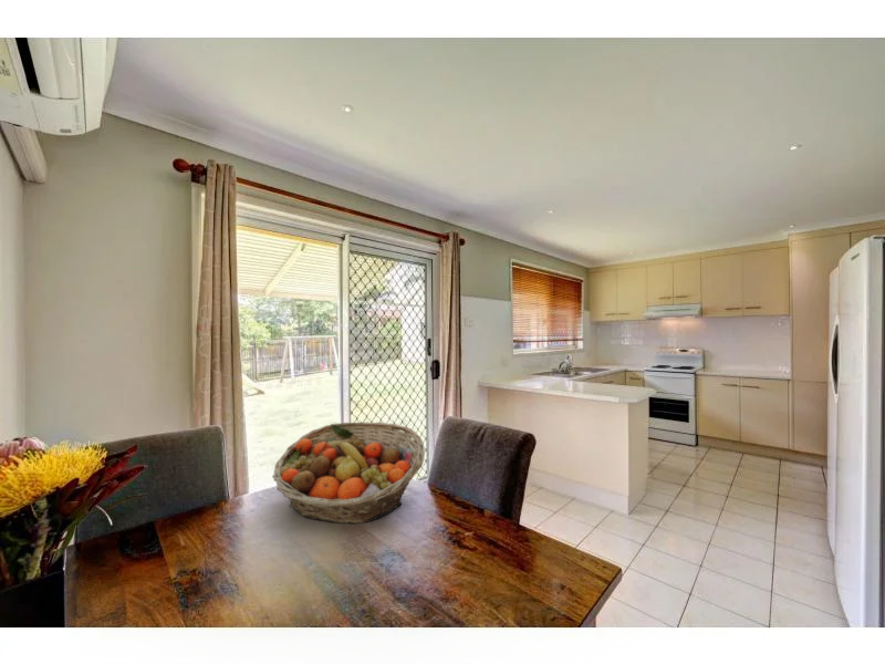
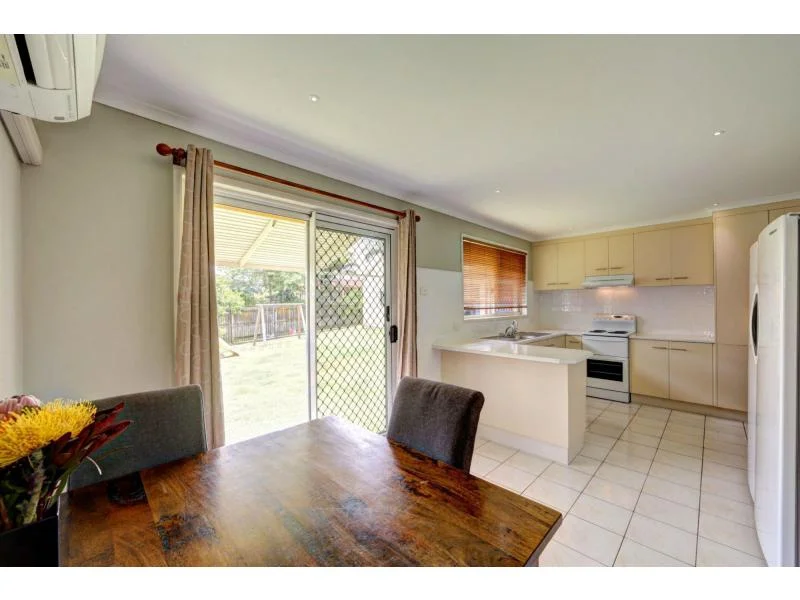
- fruit basket (351, 467)
